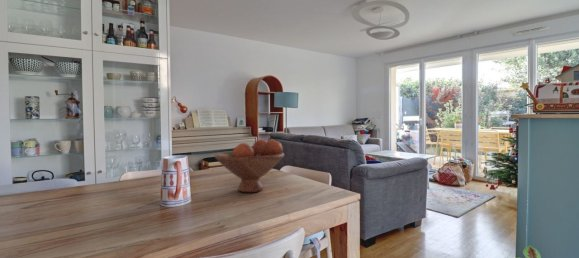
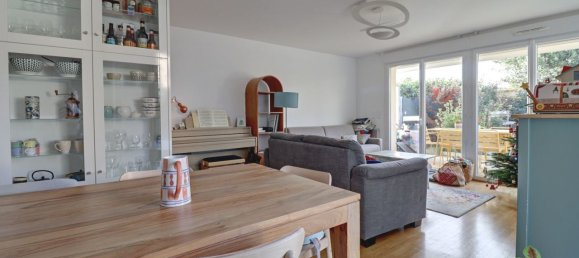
- fruit bowl (250, 164)
